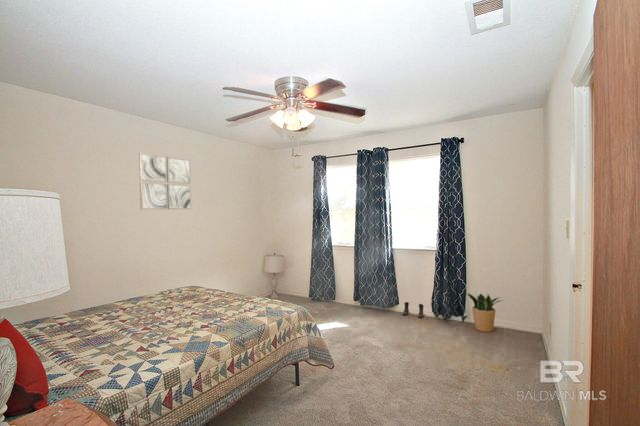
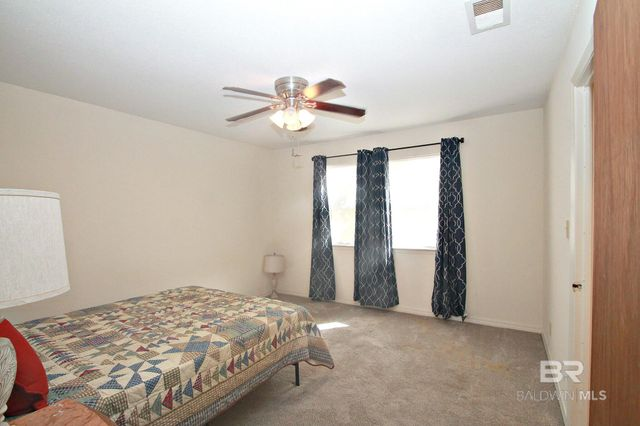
- boots (408, 309)
- wall art (167, 184)
- potted plant (484, 311)
